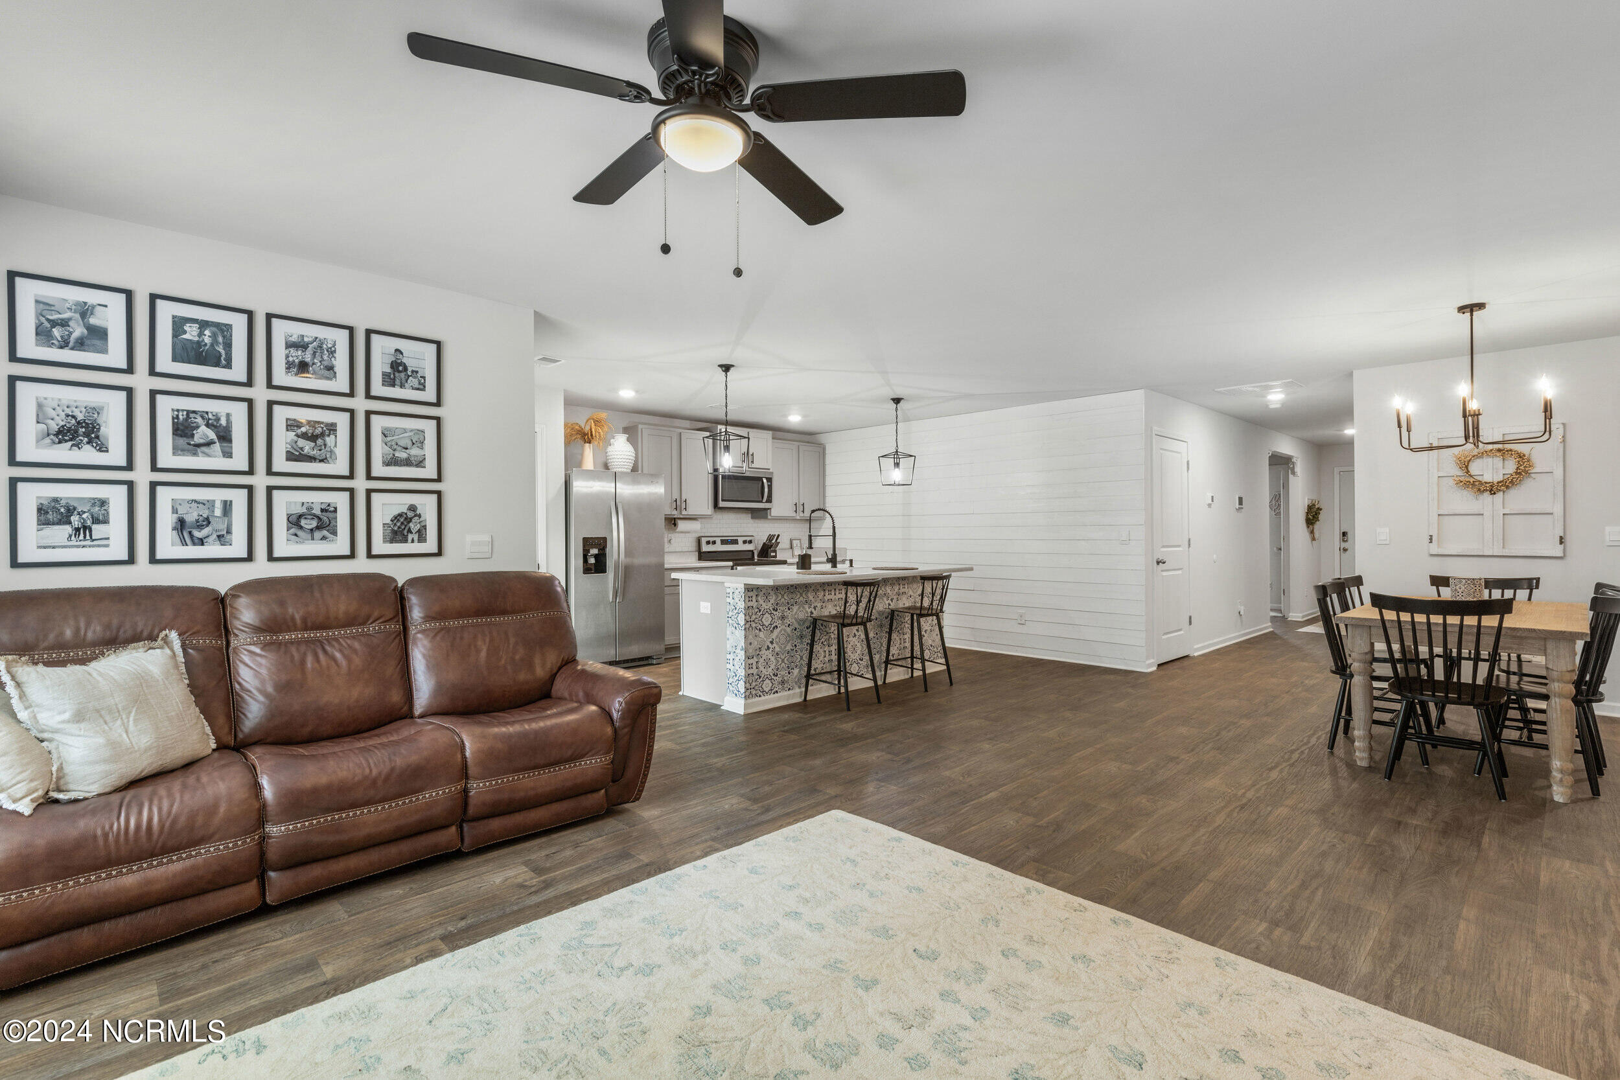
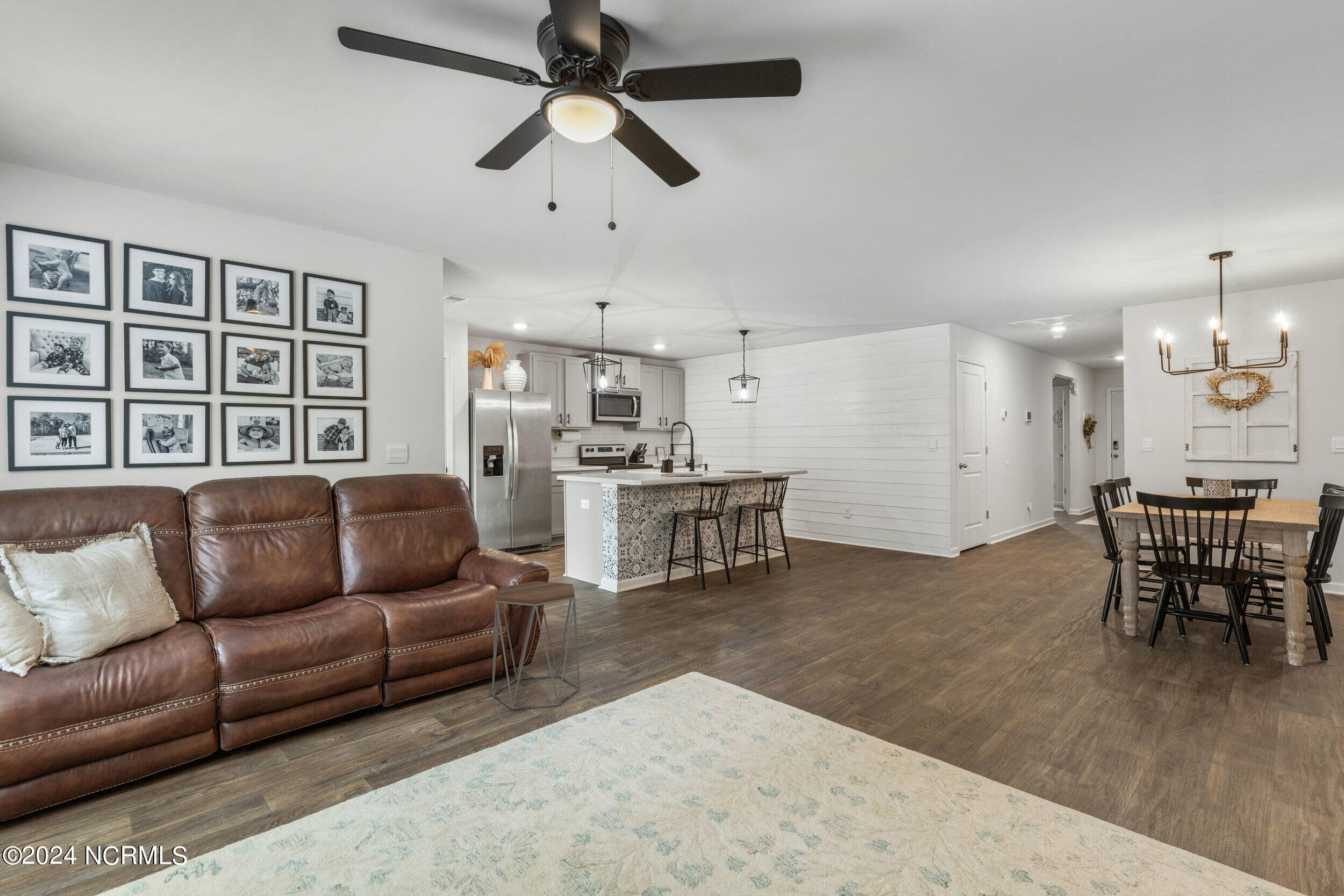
+ side table (542, 640)
